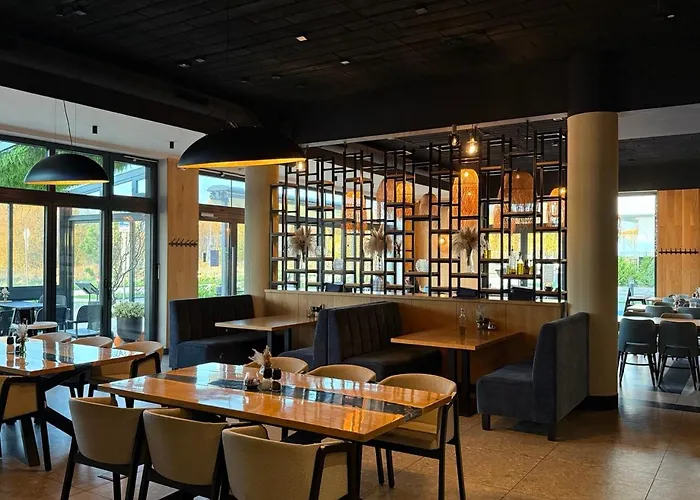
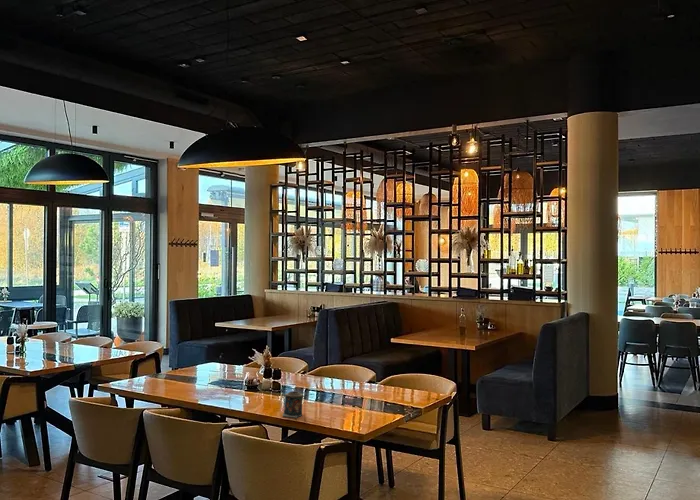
+ candle (293, 403)
